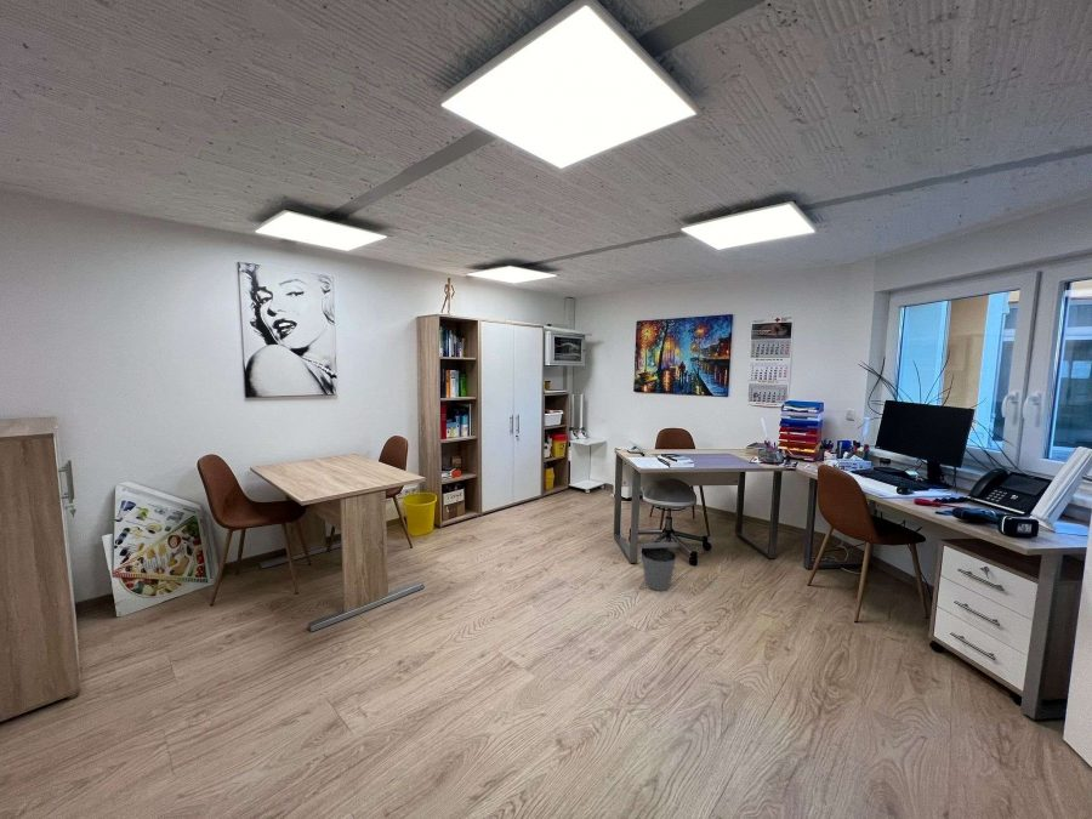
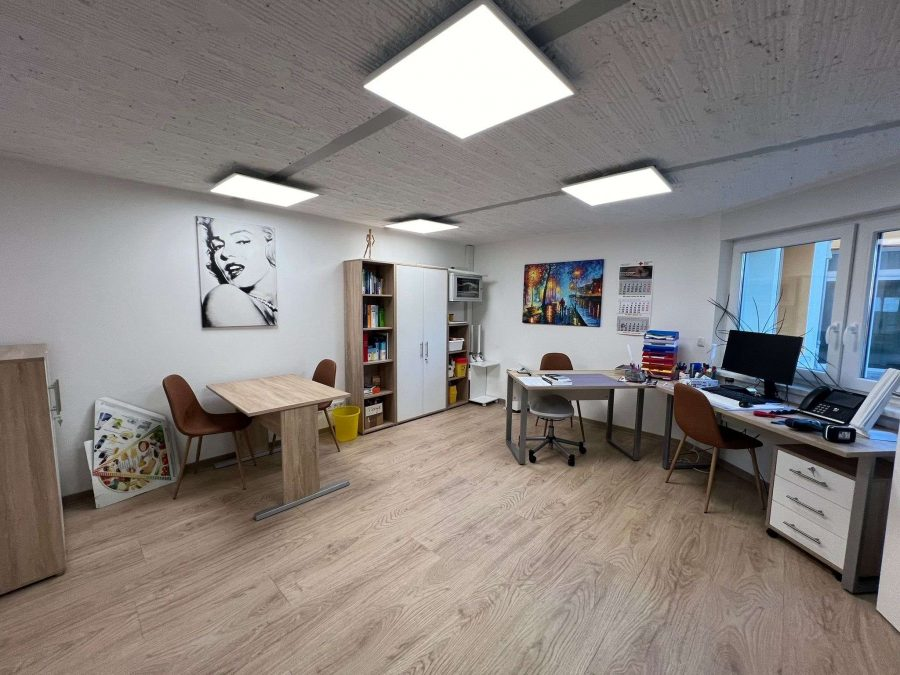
- trash can (658, 561)
